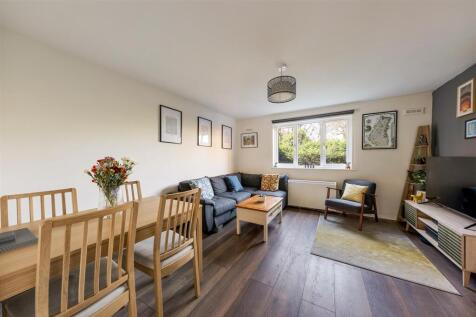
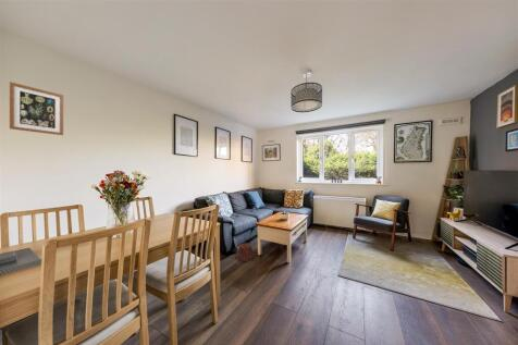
+ woven basket (245, 250)
+ wall art (38, 110)
